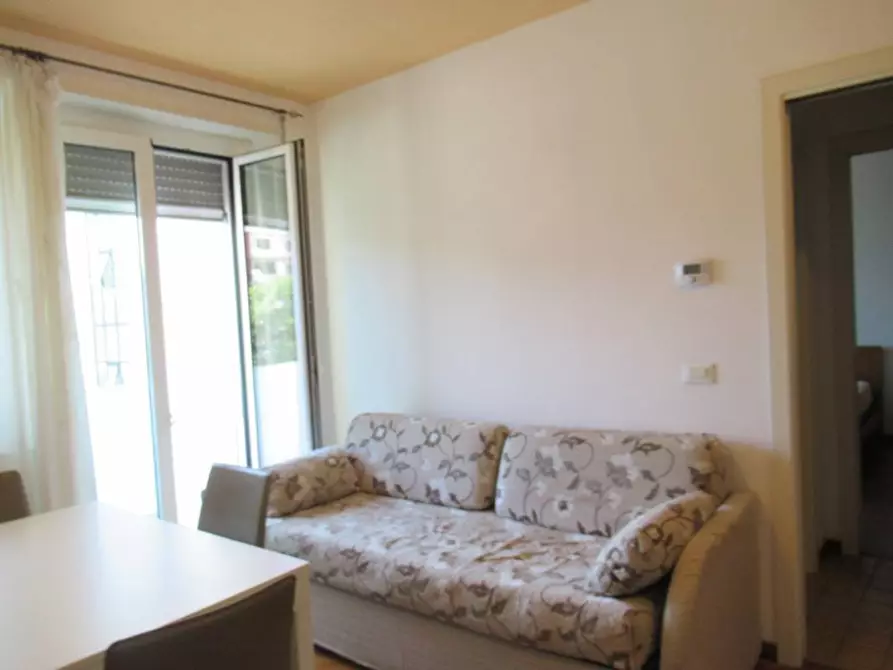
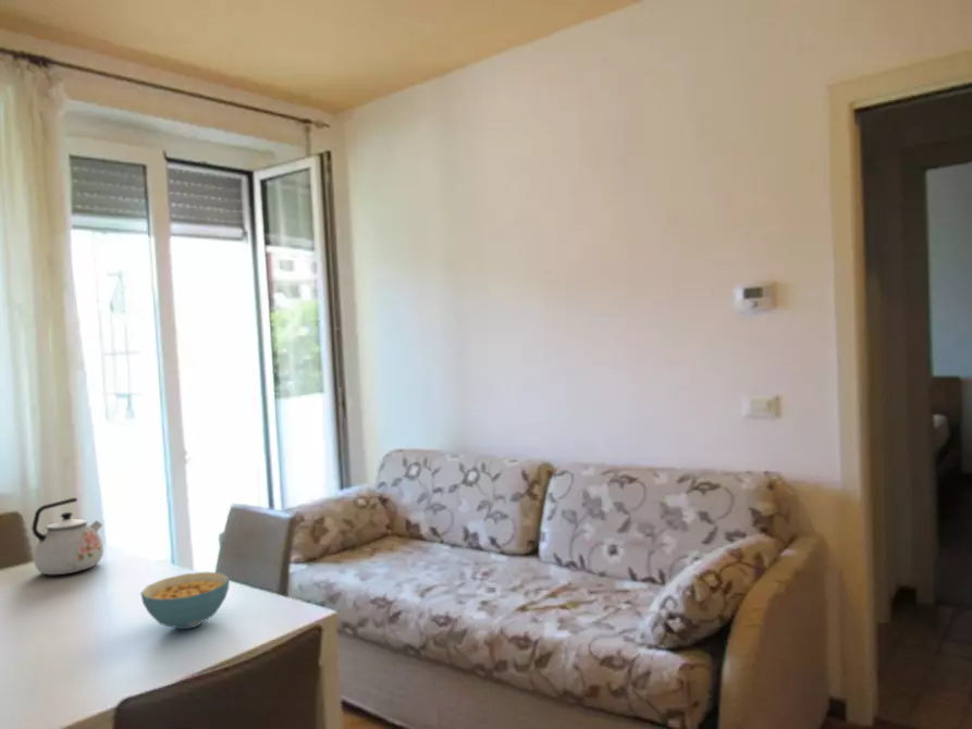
+ kettle (69, 534)
+ cereal bowl (187, 604)
